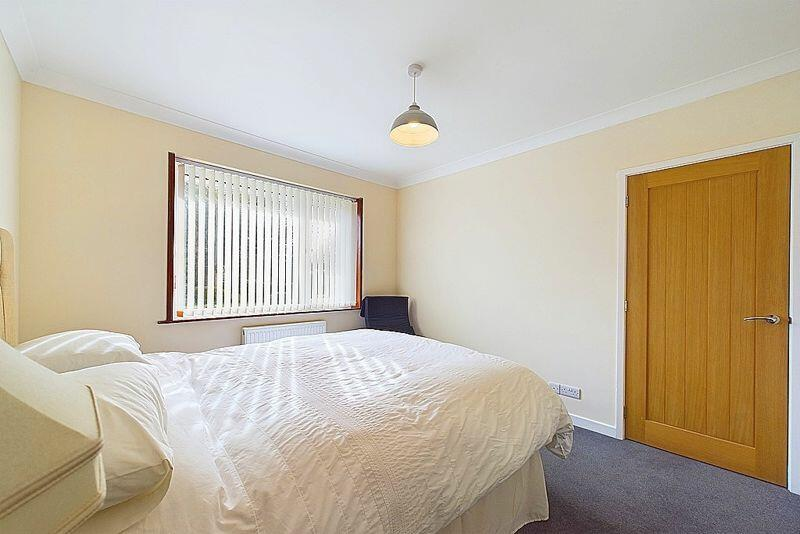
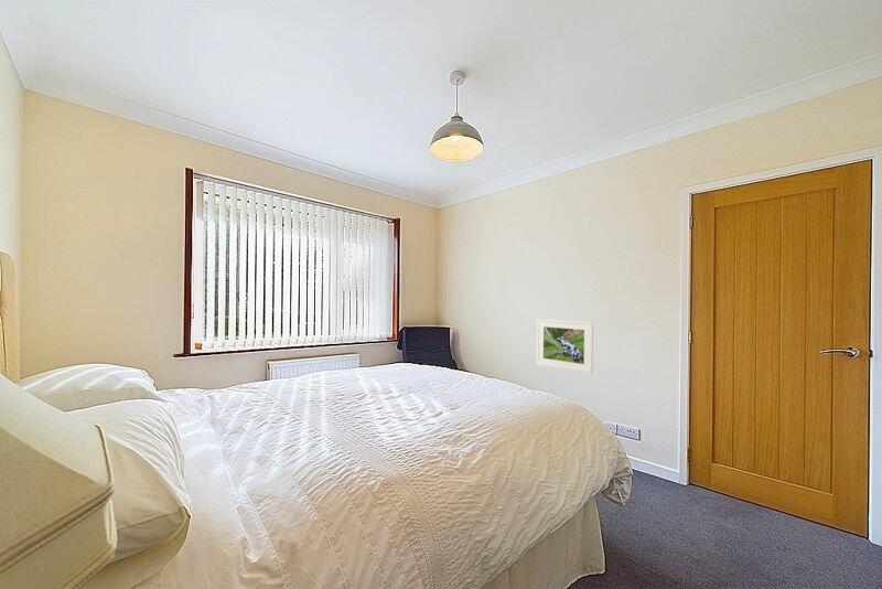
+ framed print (562, 344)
